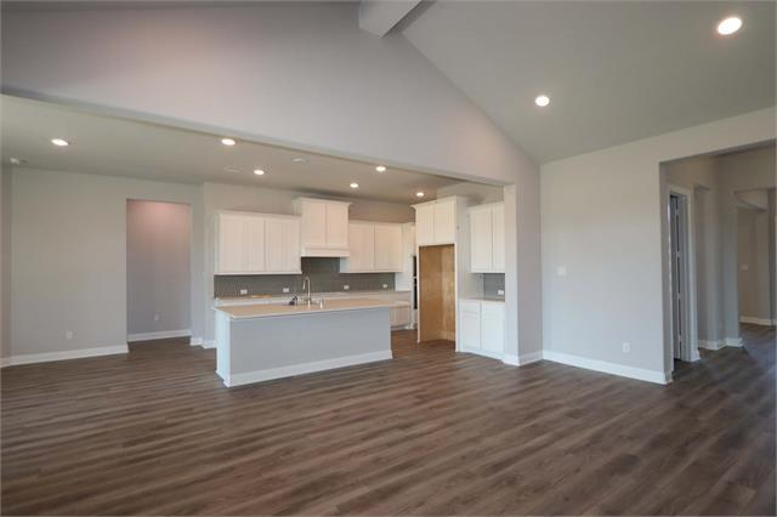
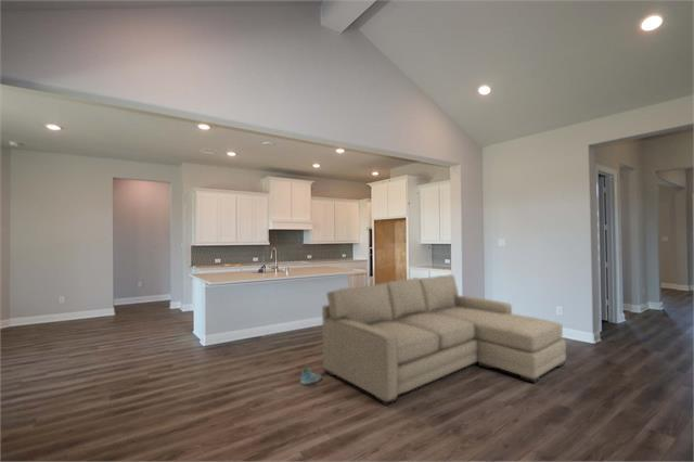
+ sofa (446, 326)
+ sneaker (311, 373)
